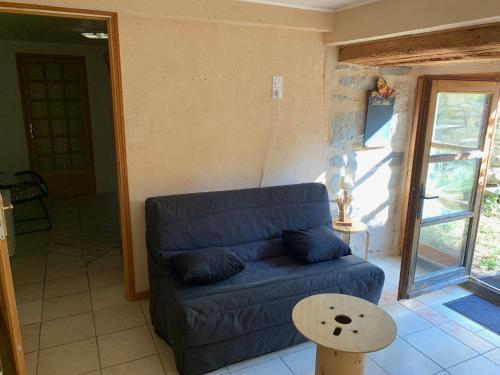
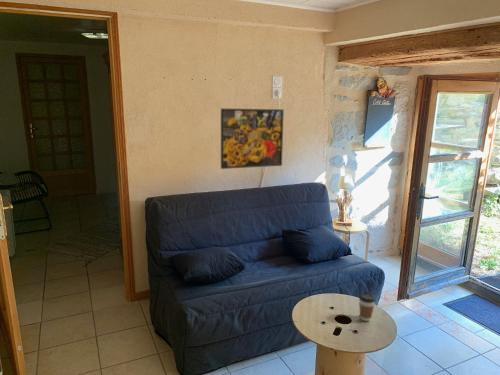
+ coffee cup (366, 307)
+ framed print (252, 138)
